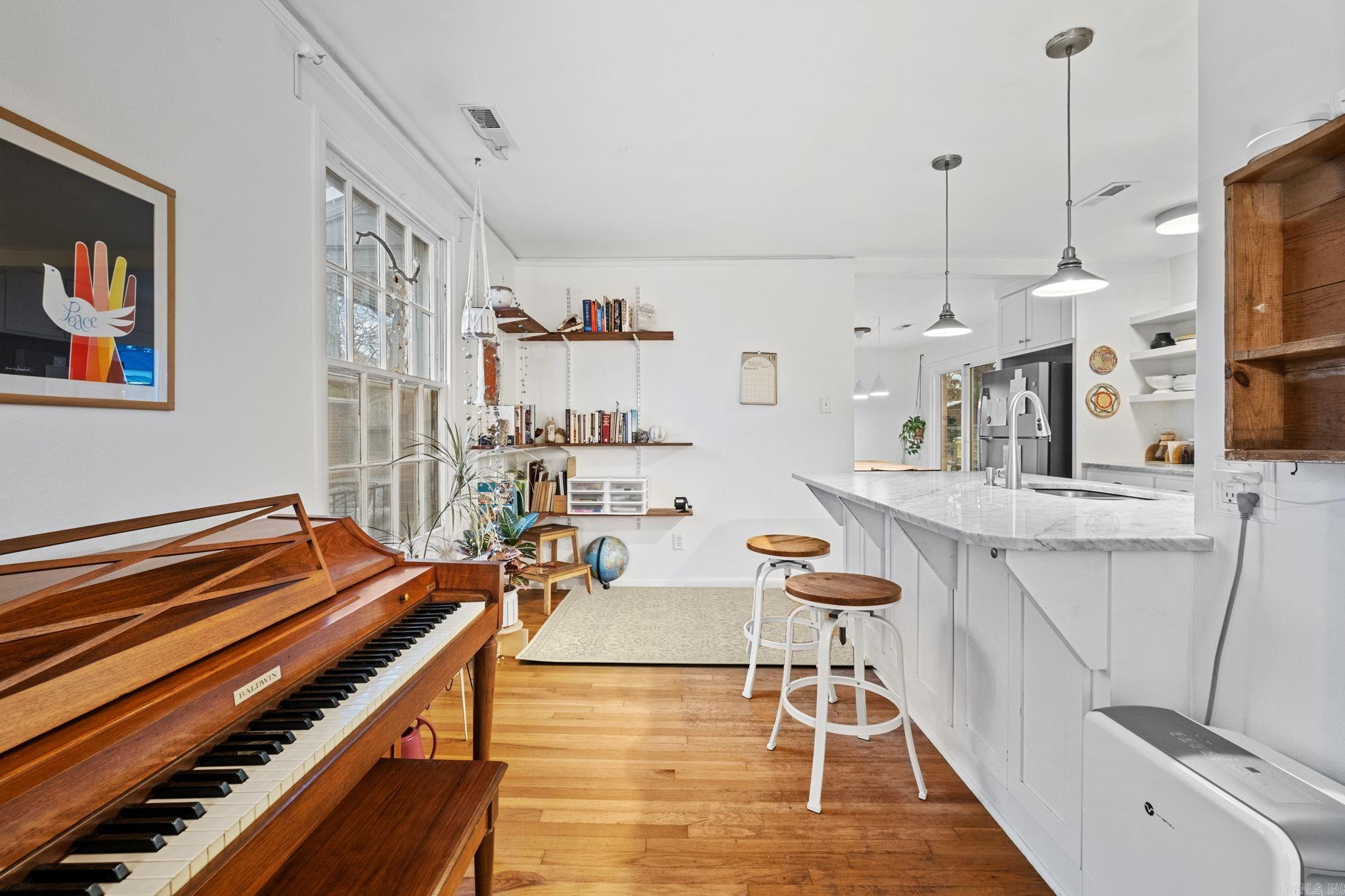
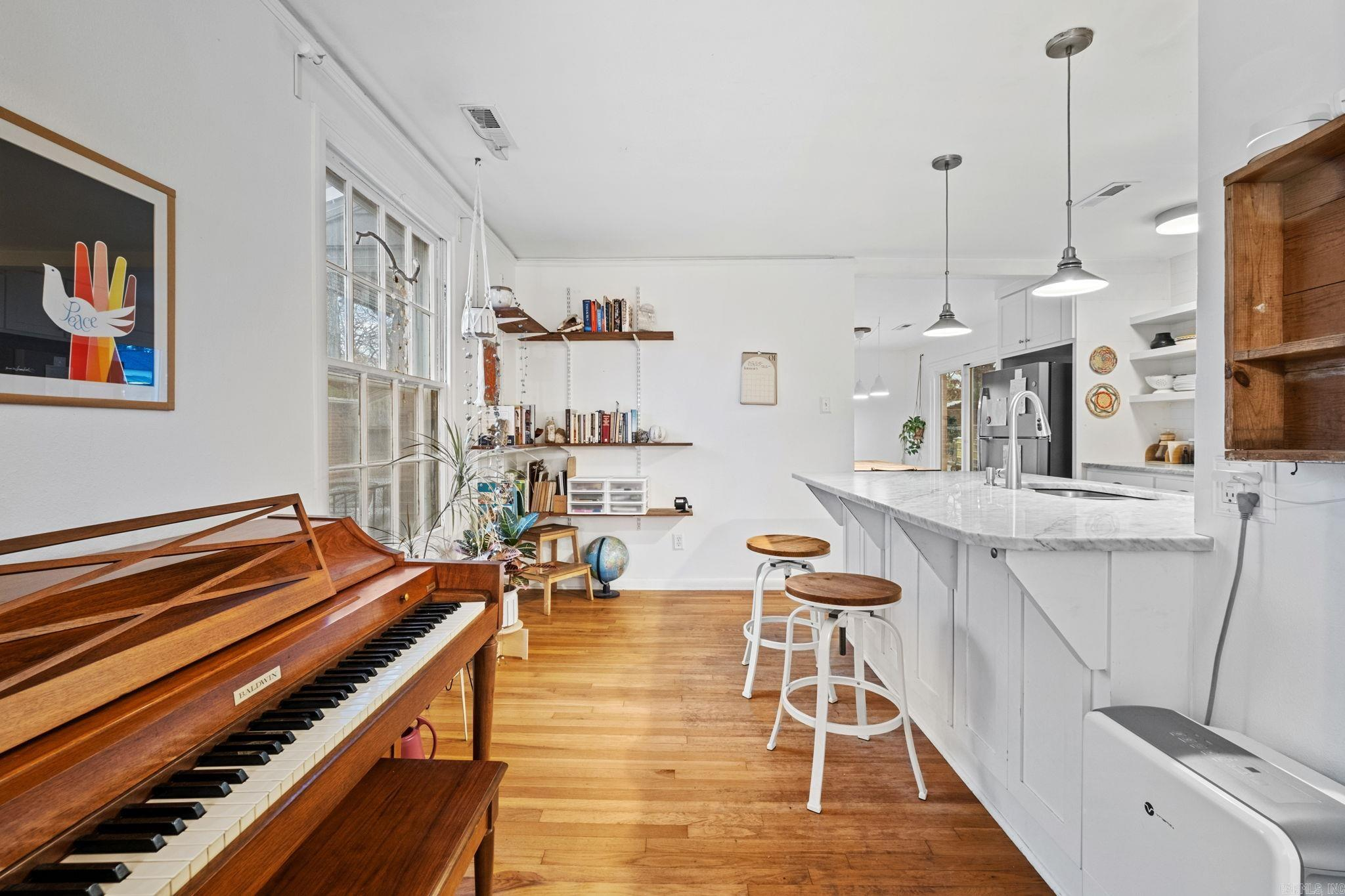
- rug (751, 616)
